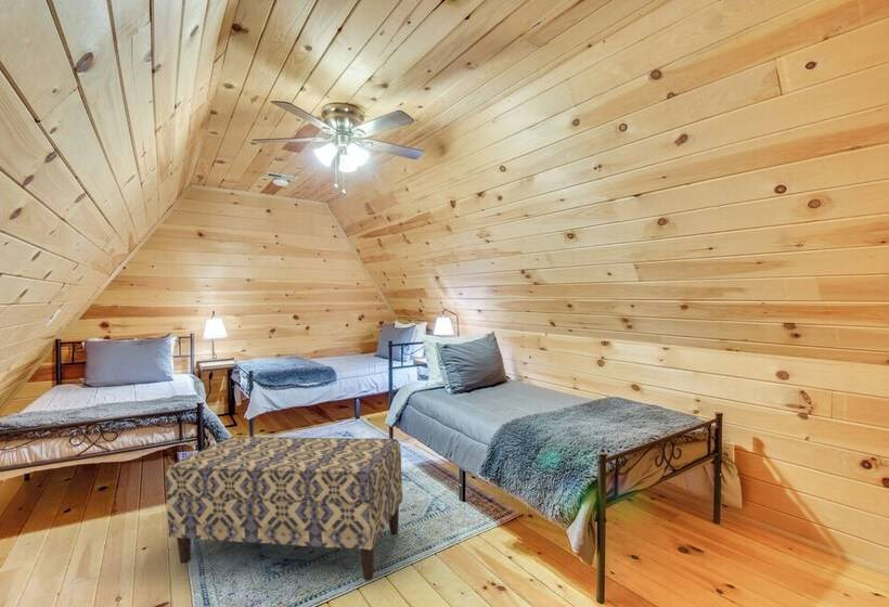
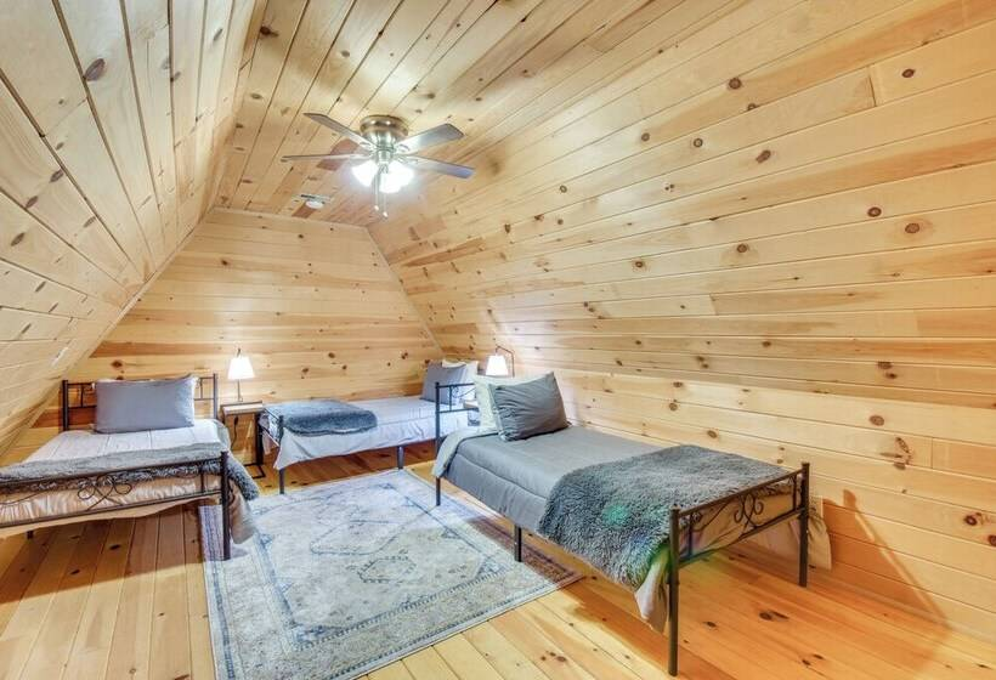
- bench (292, 500)
